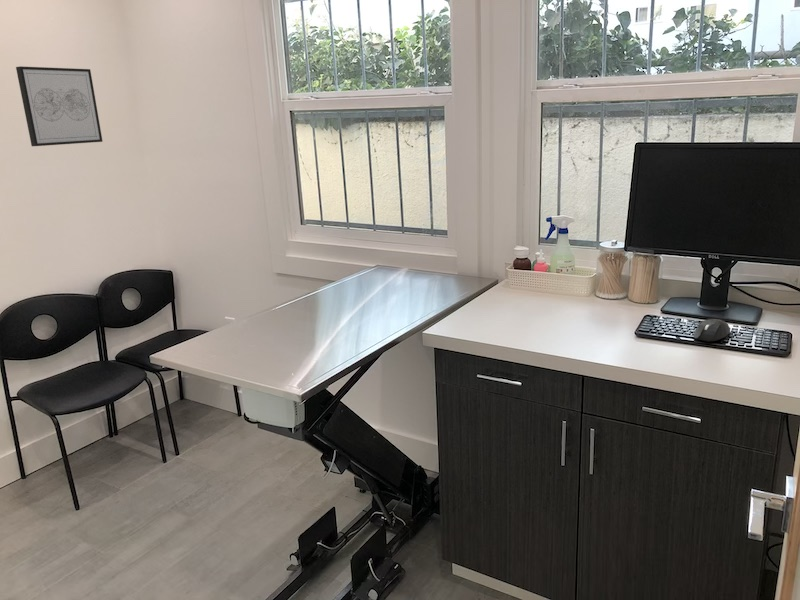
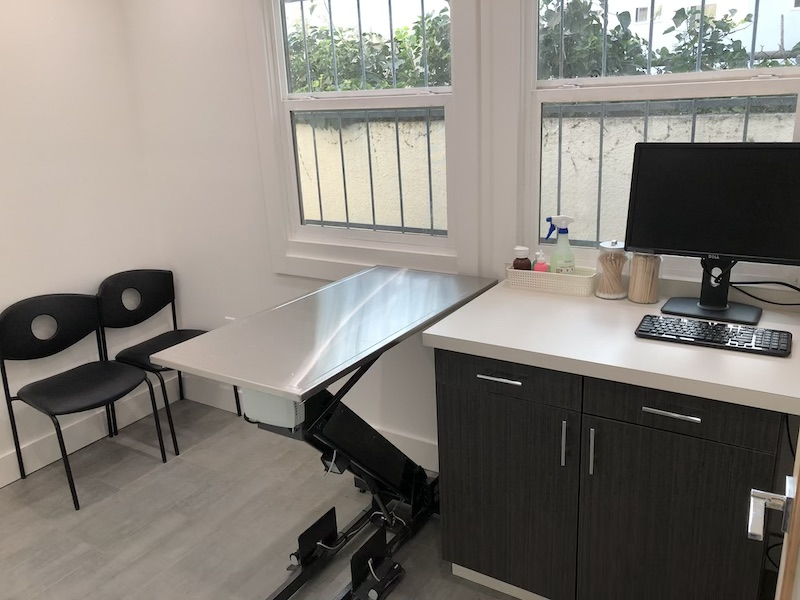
- mouse (713, 327)
- wall art (61, 106)
